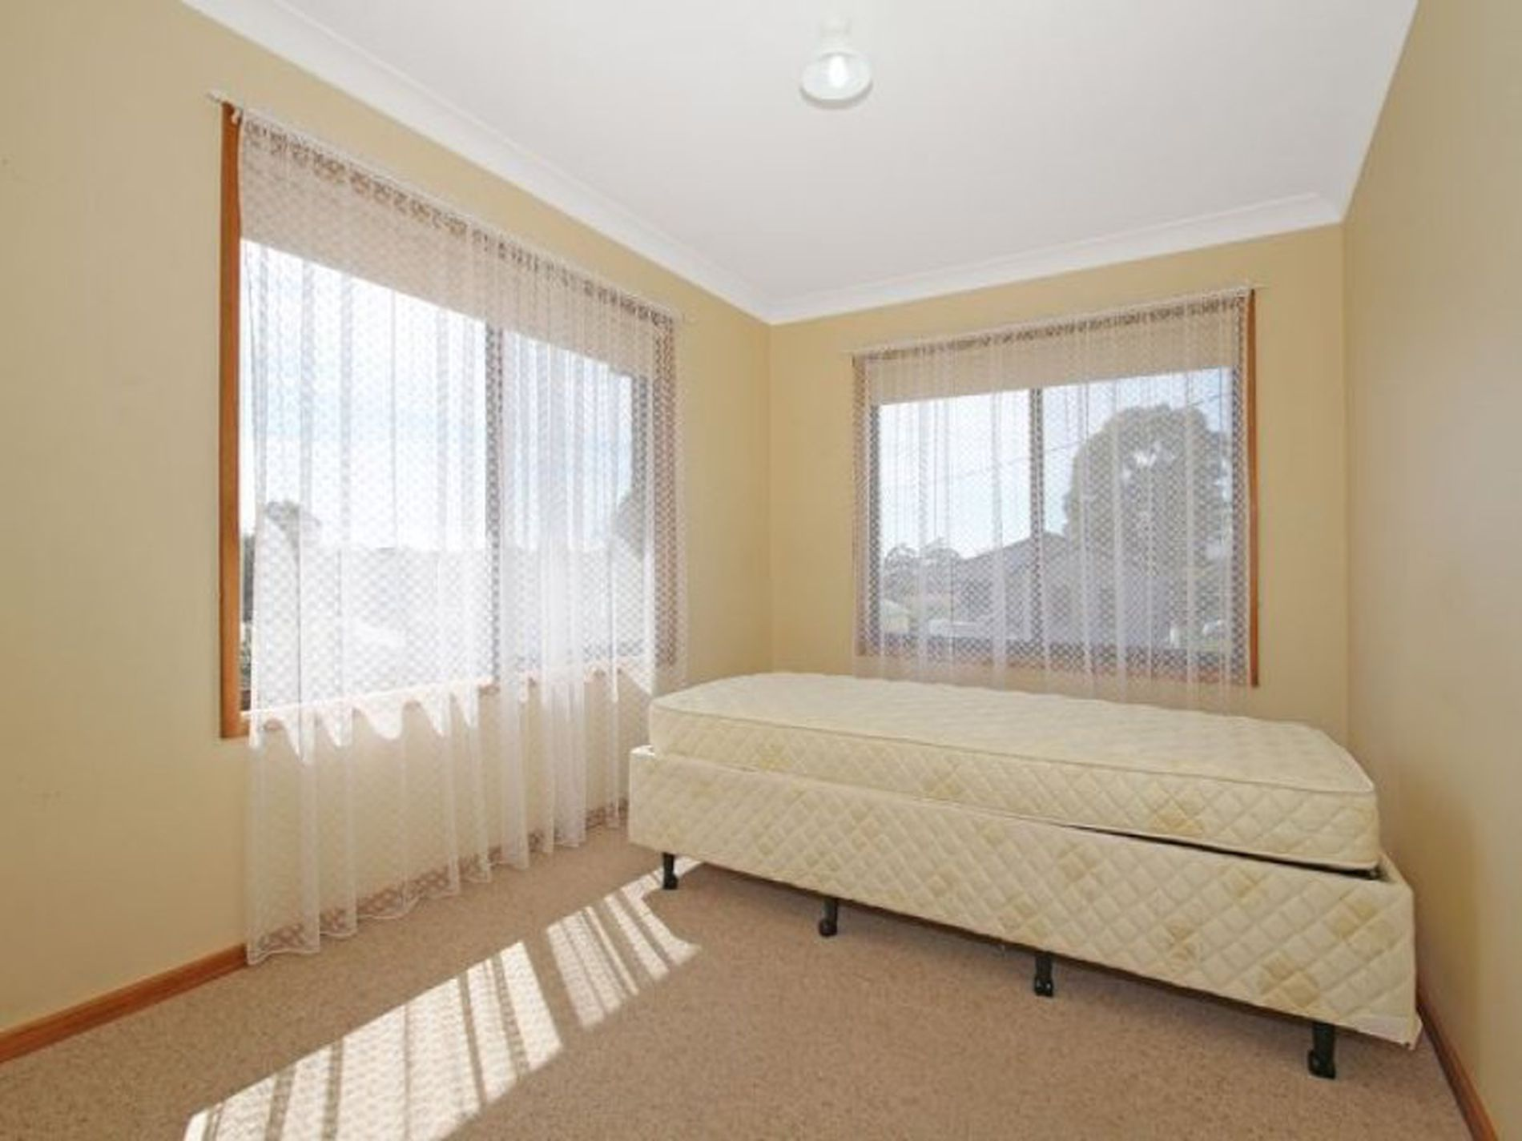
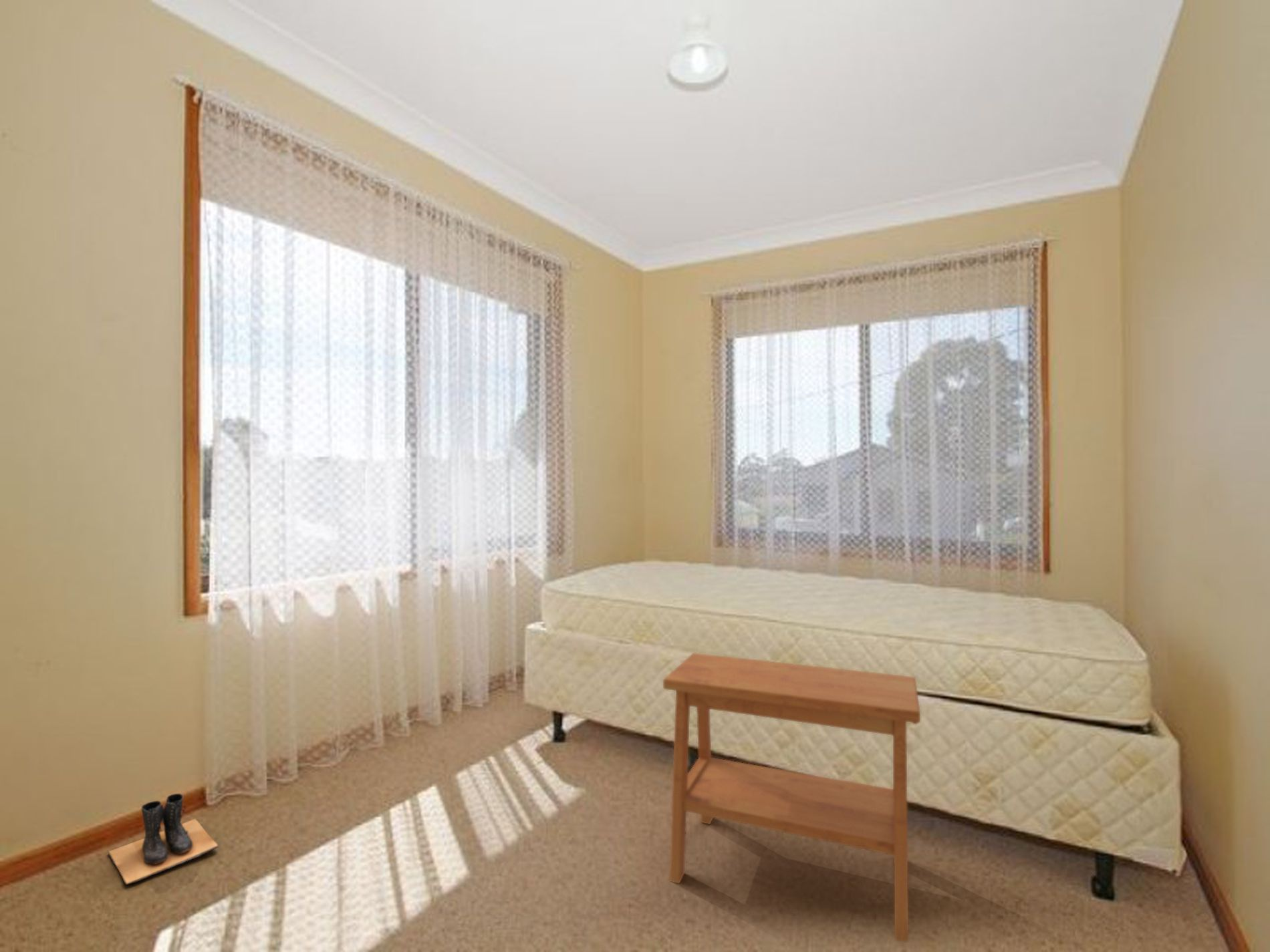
+ side table (789, 773)
+ boots (164, 828)
